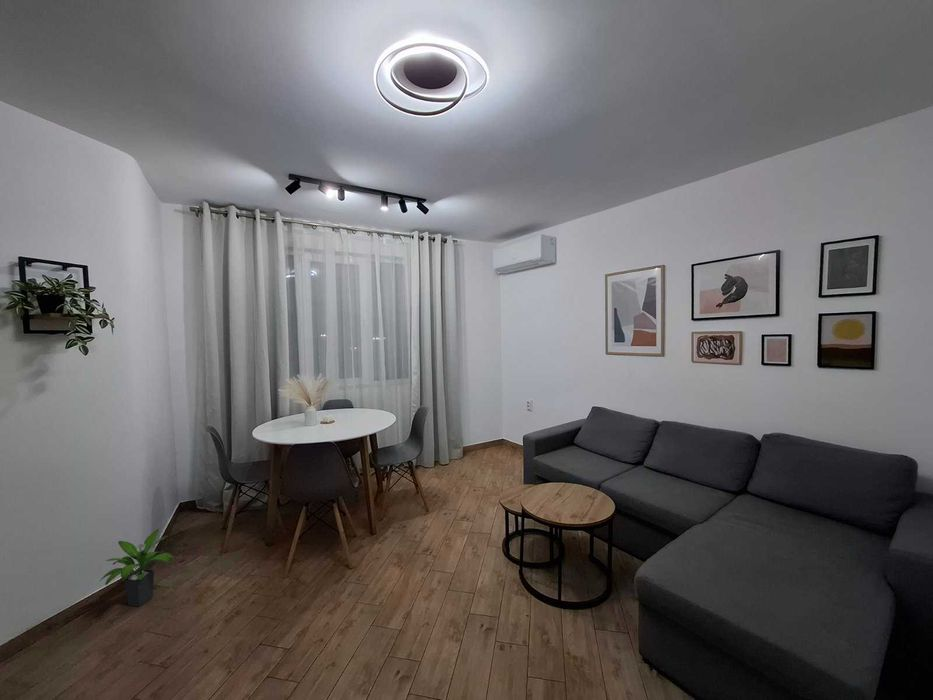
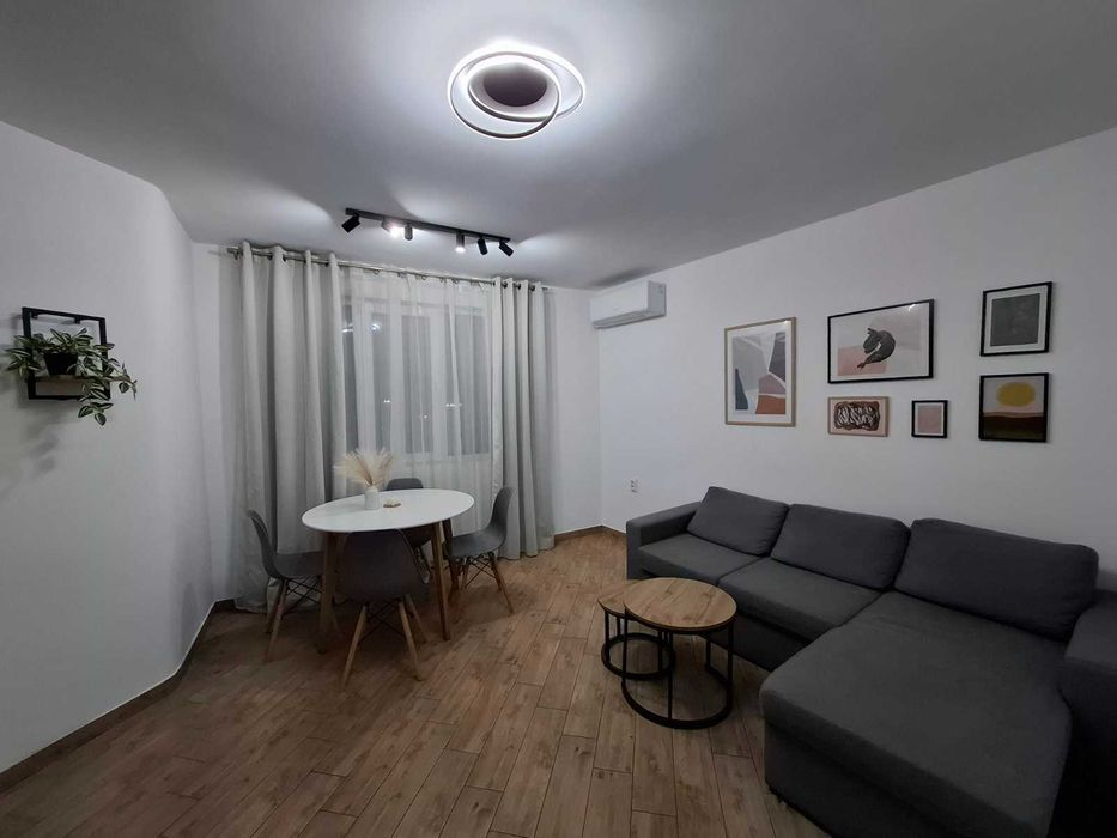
- potted plant (138, 571)
